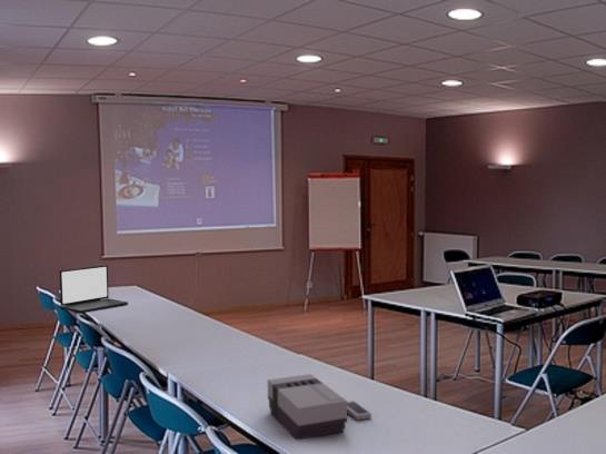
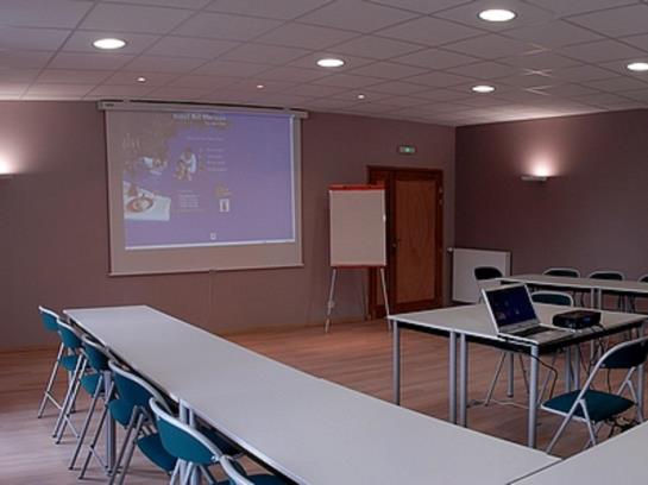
- laptop (93, 287)
- projector (324, 403)
